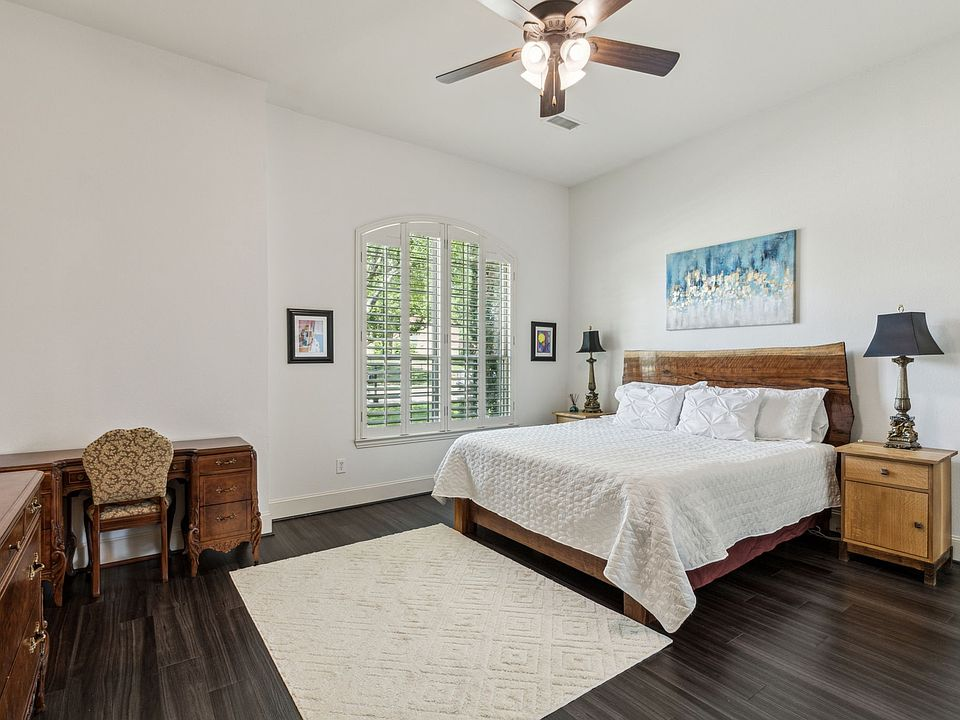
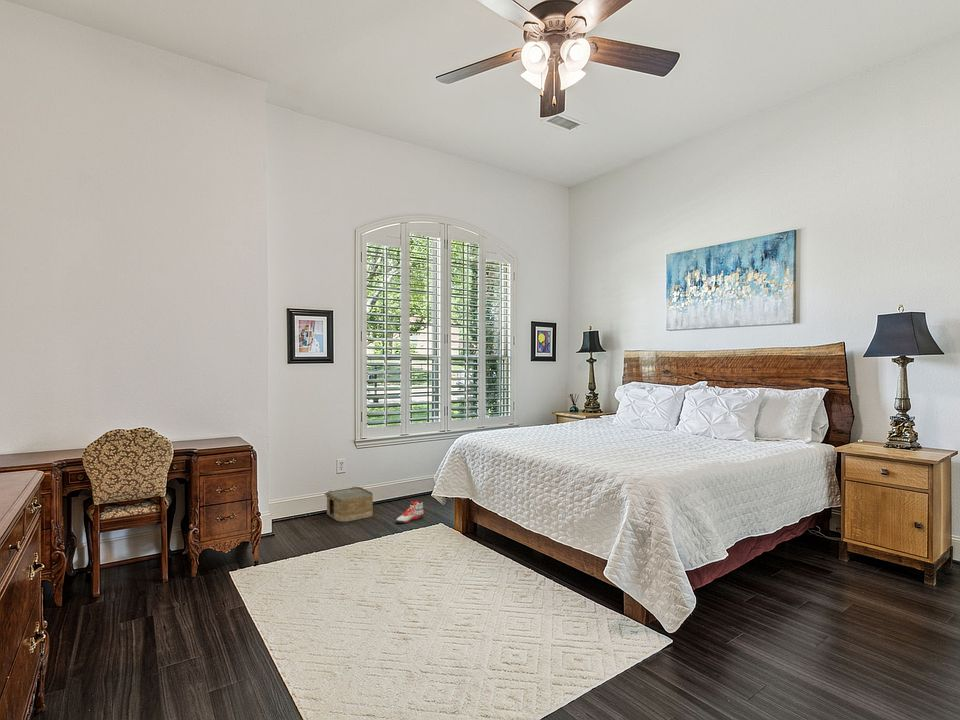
+ sneaker (409, 511)
+ woven basket (348, 503)
